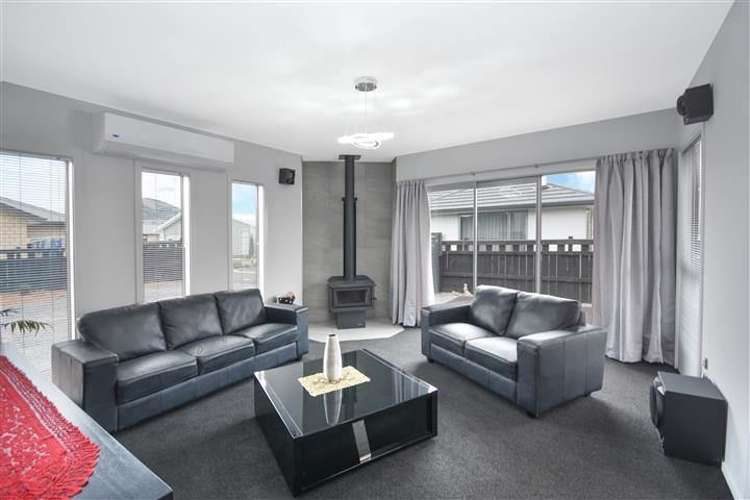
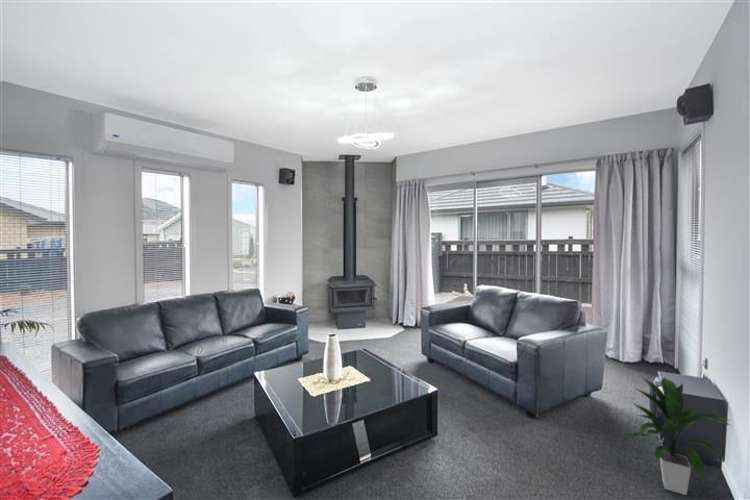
+ indoor plant (669, 431)
